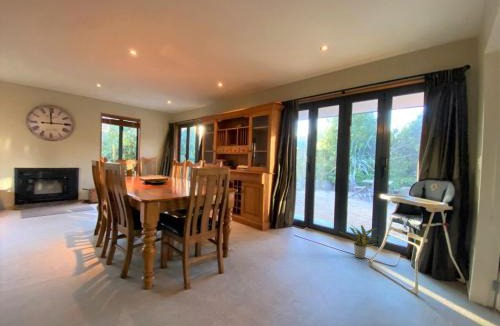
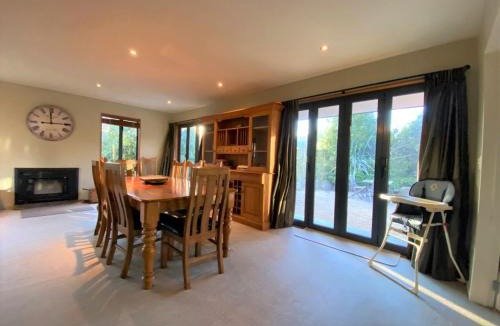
- potted plant (362, 241)
